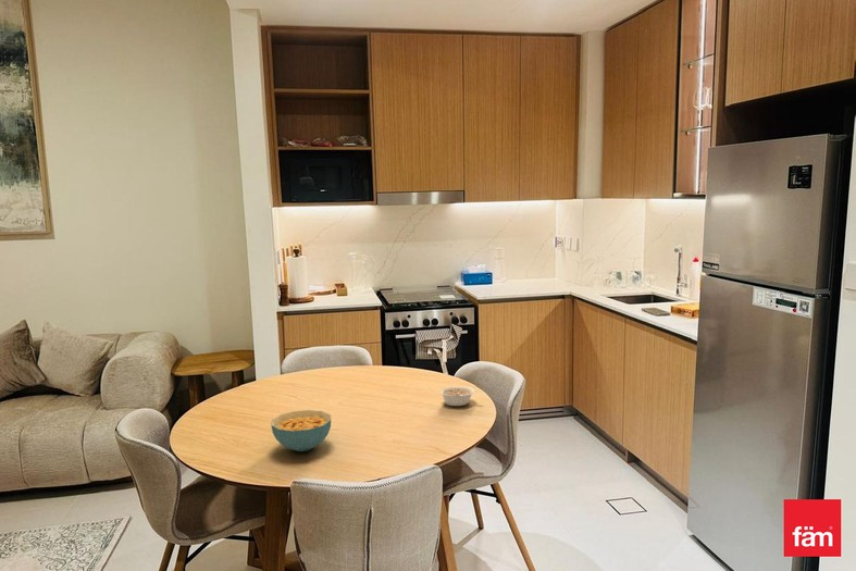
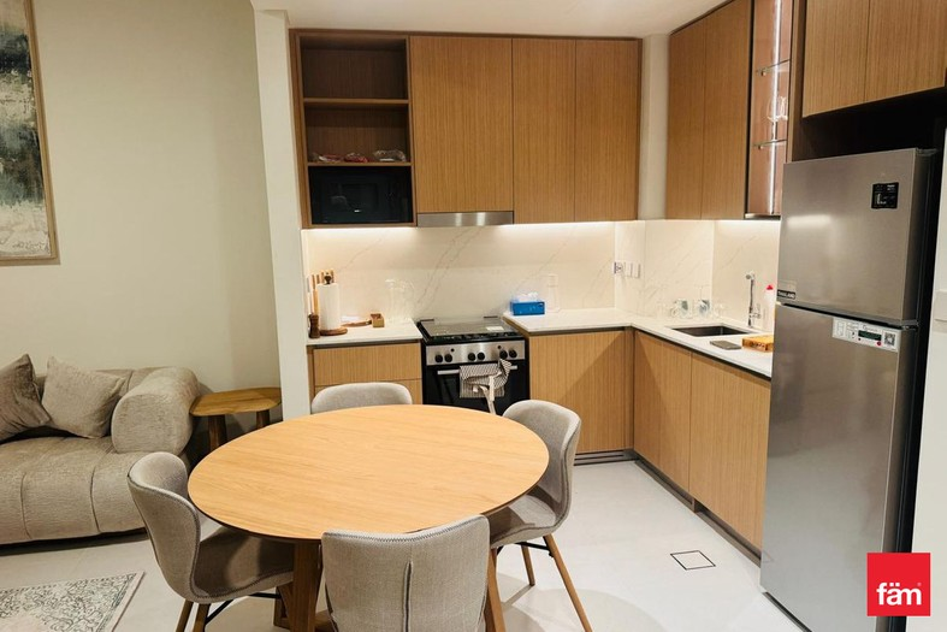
- legume (458, 395)
- cereal bowl (301, 434)
